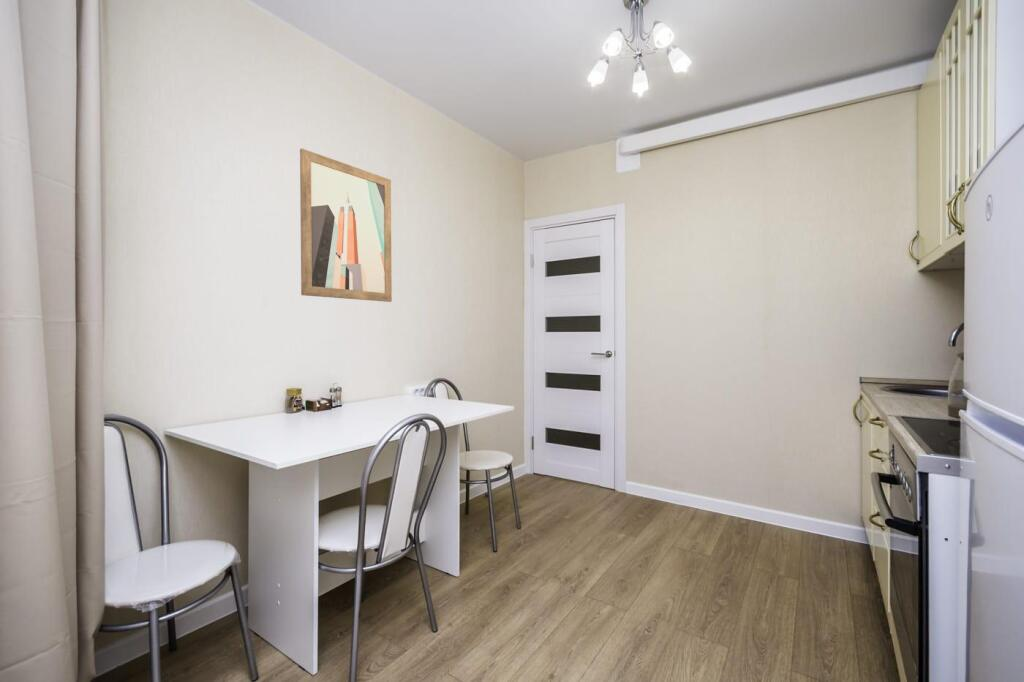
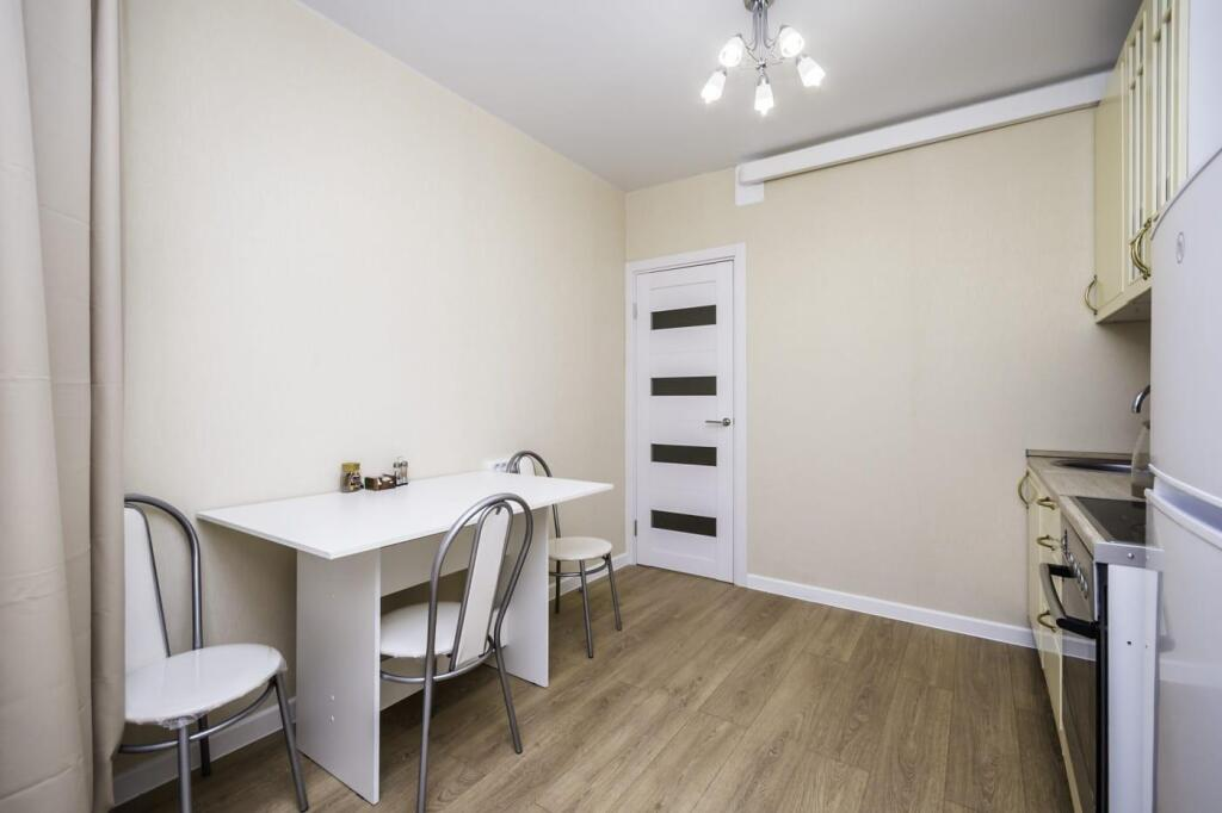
- wall art (349, 232)
